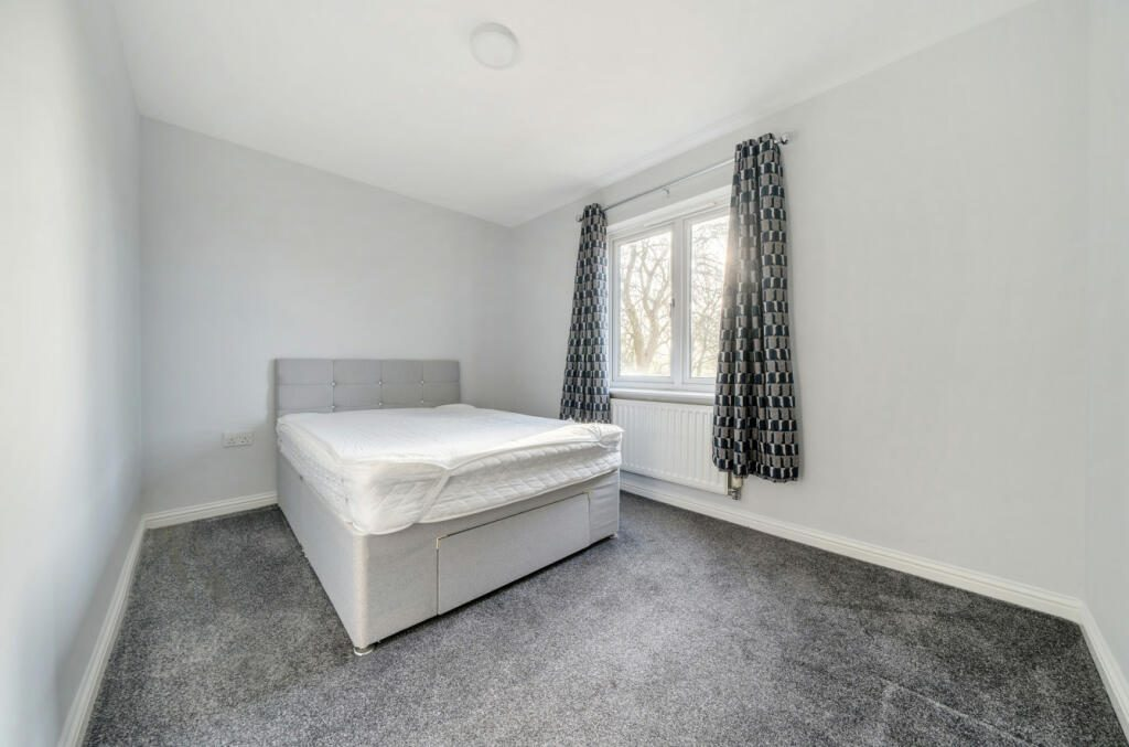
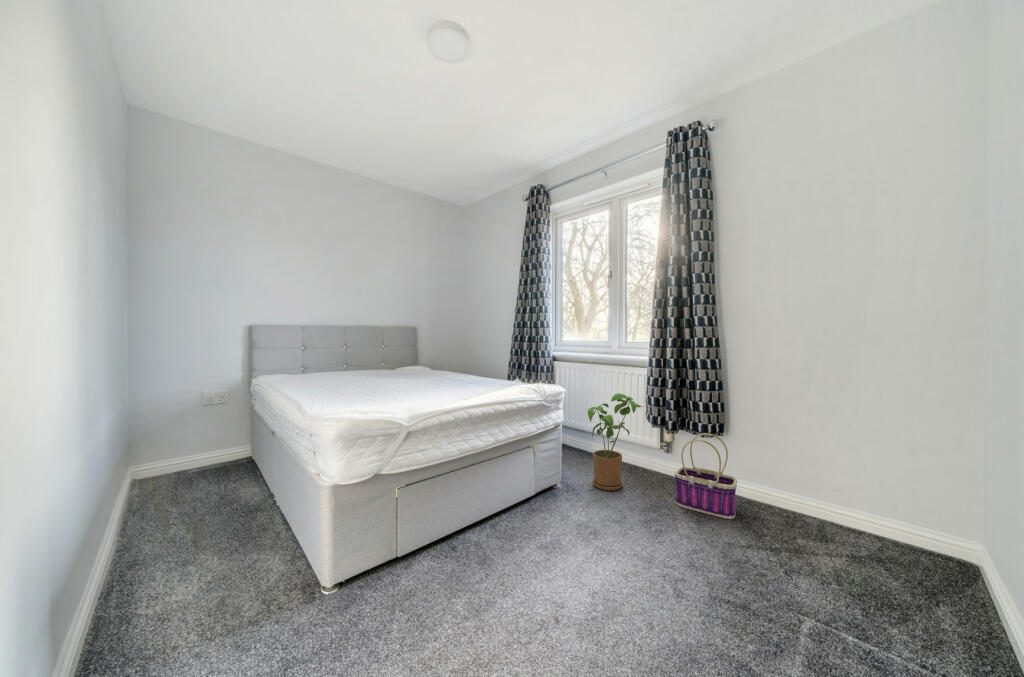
+ basket (705, 472)
+ house plant (608, 440)
